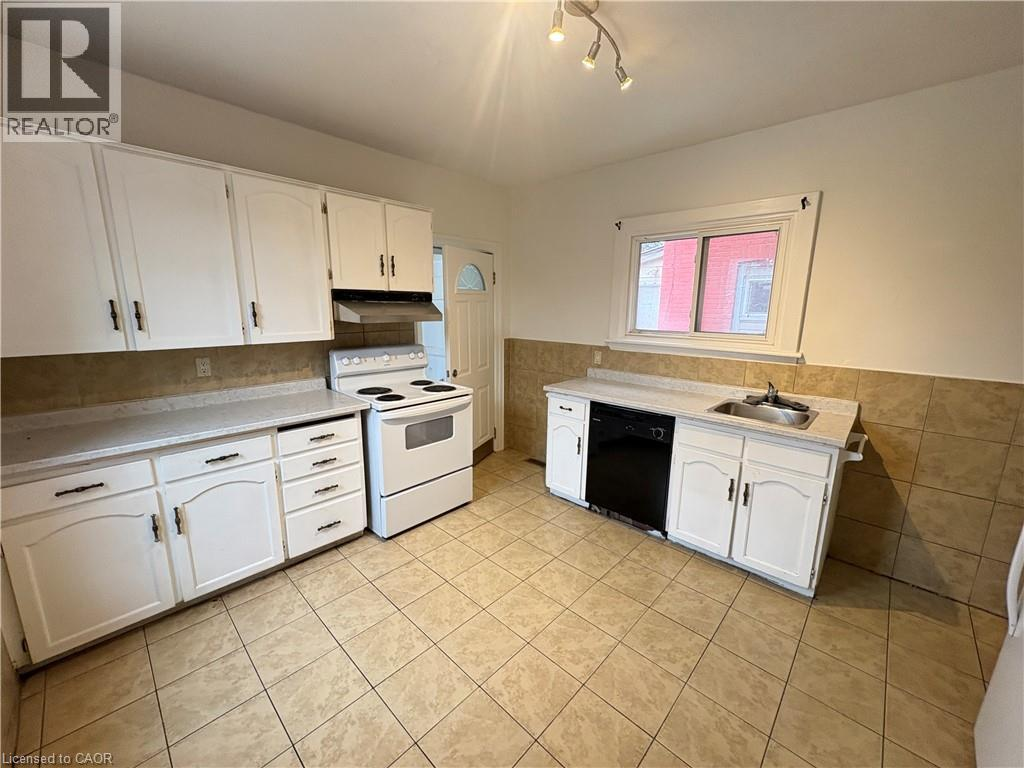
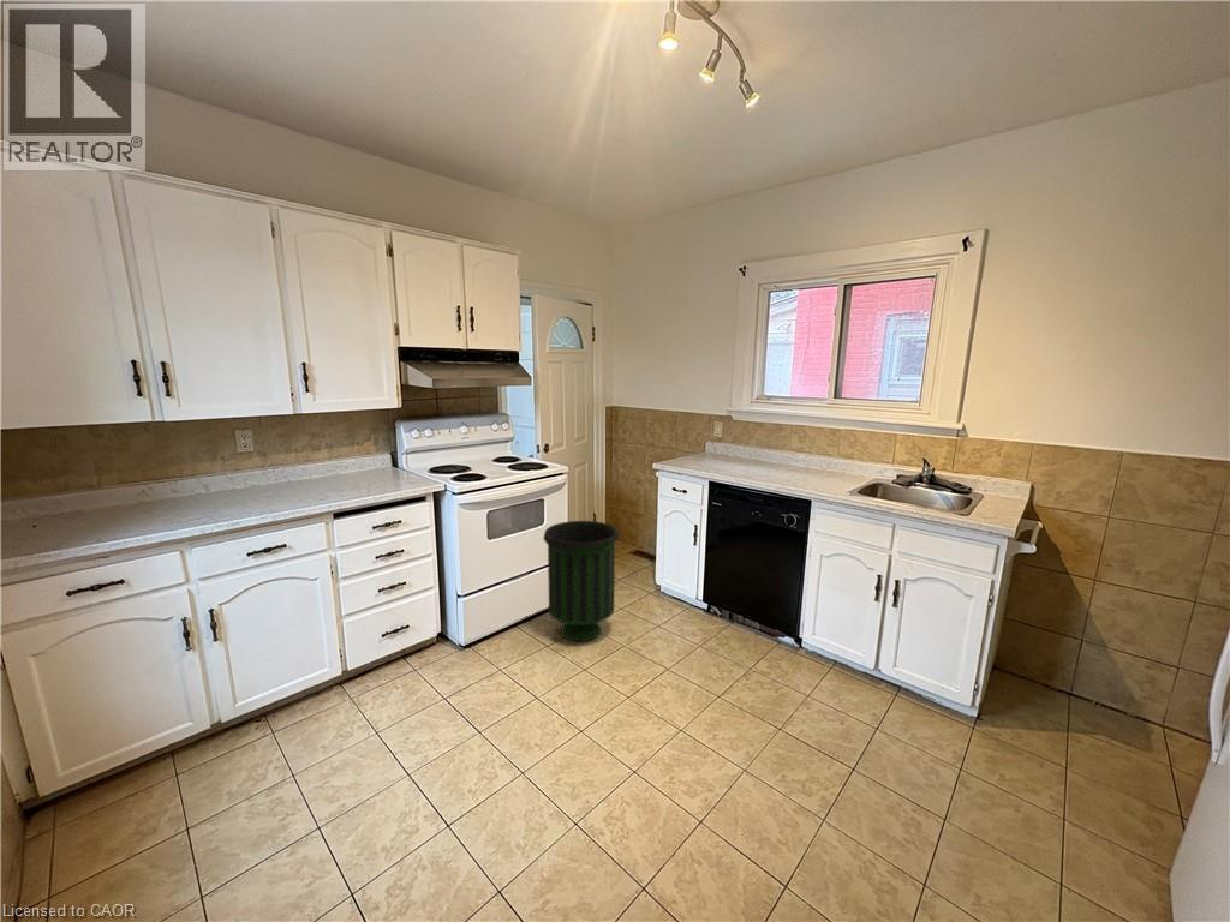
+ trash can (581, 581)
